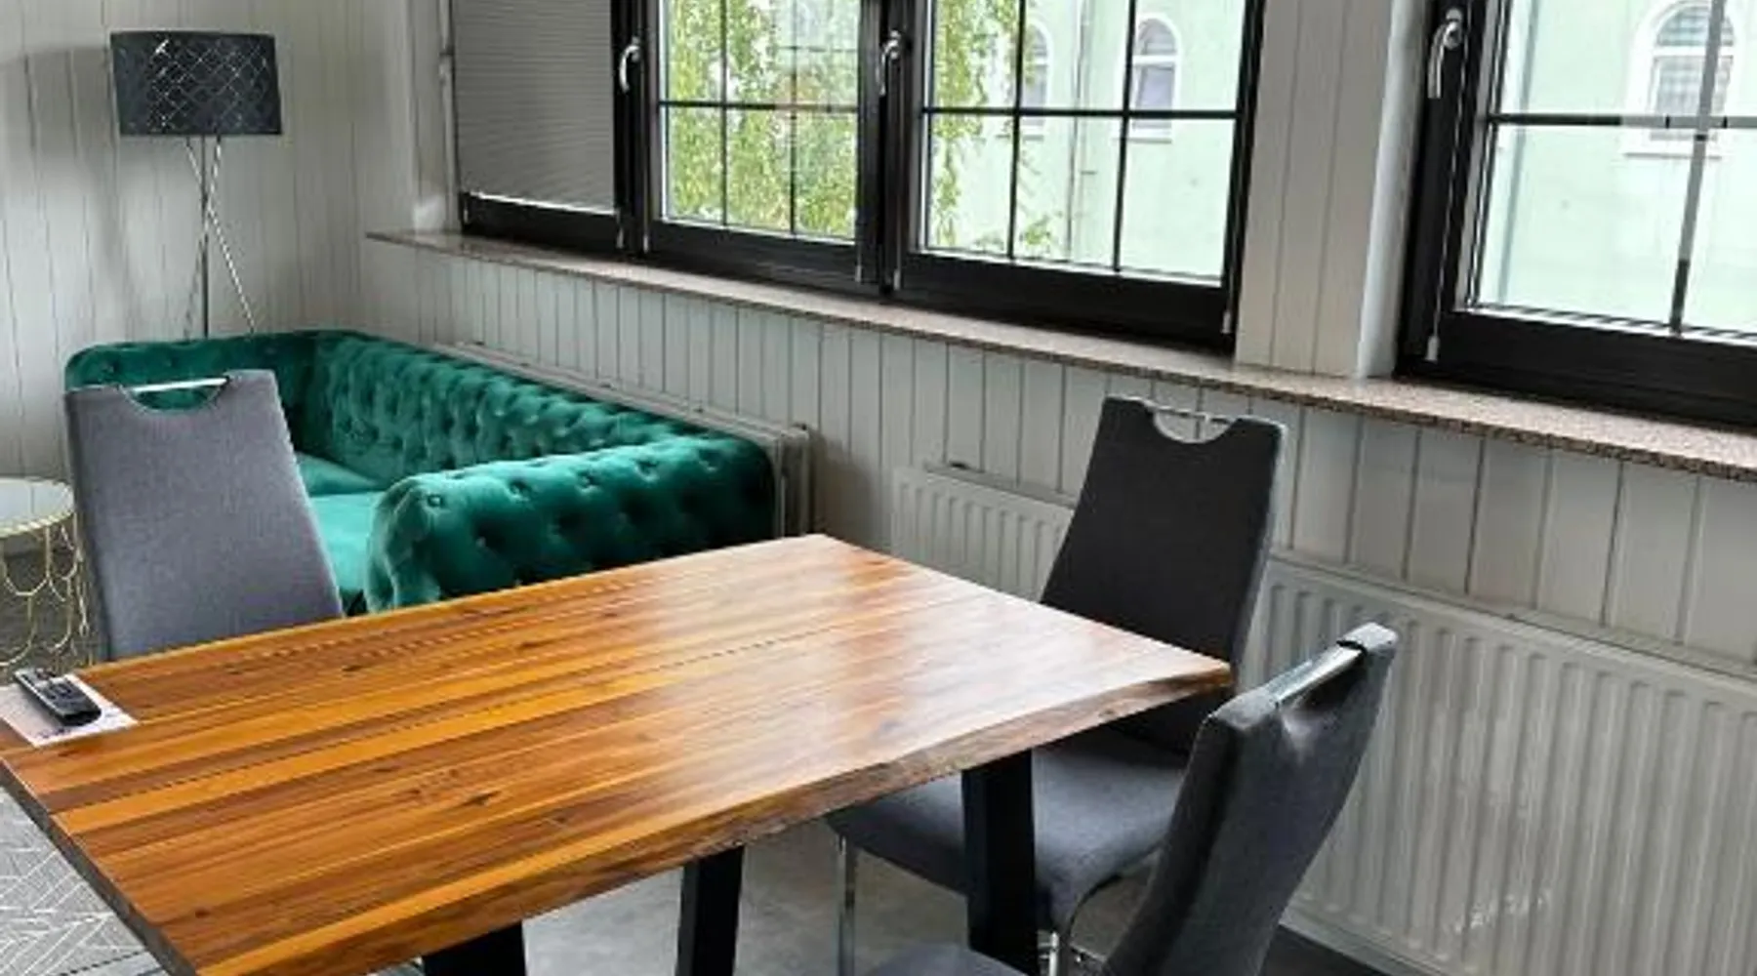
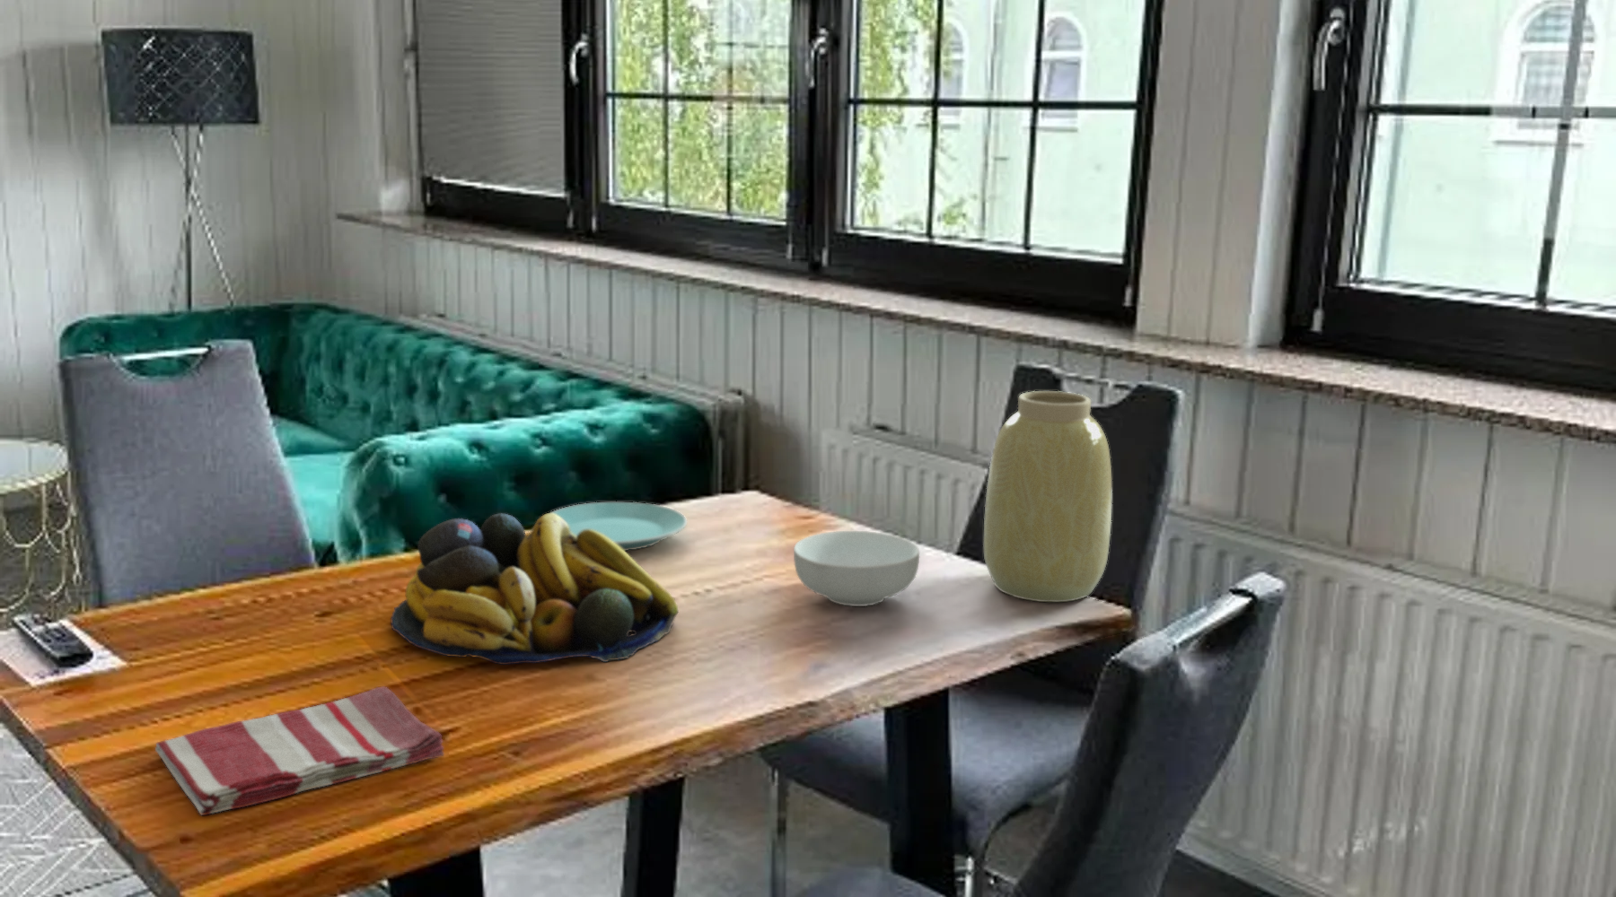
+ vase (1049, 494)
+ fruit bowl (533, 570)
+ dish towel (301, 742)
+ plate (613, 528)
+ cereal bowl (856, 571)
